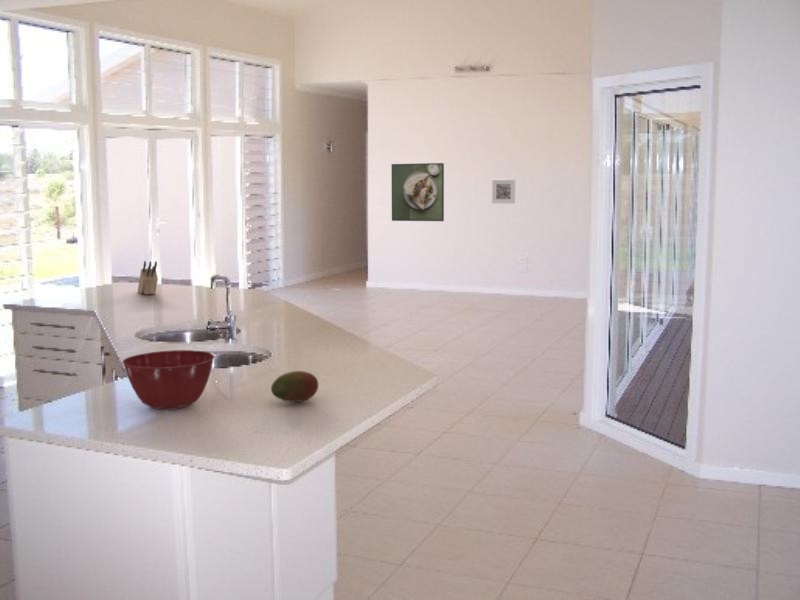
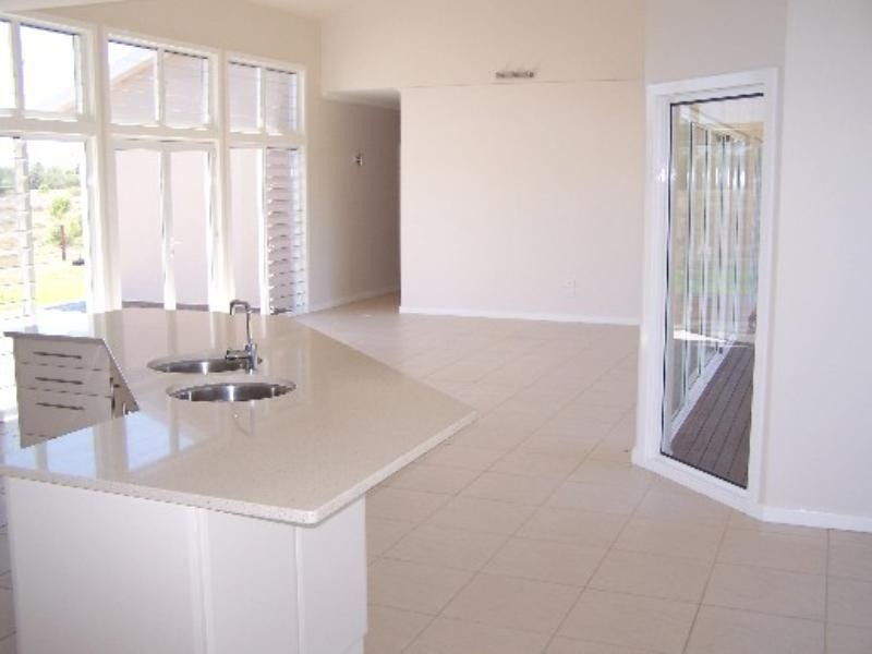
- mixing bowl (169, 381)
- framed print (417, 192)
- fruit (295, 386)
- knife block (147, 276)
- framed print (503, 191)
